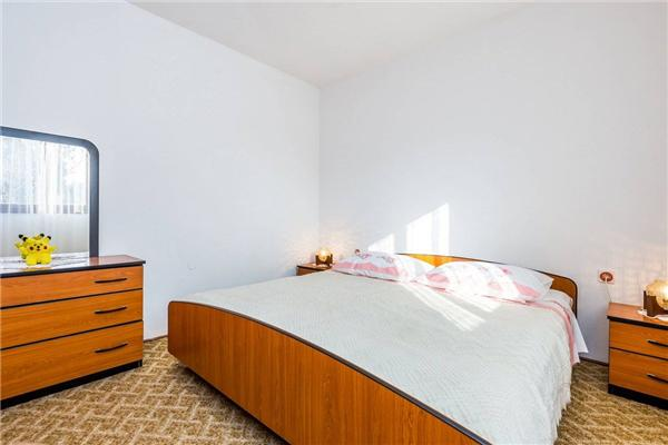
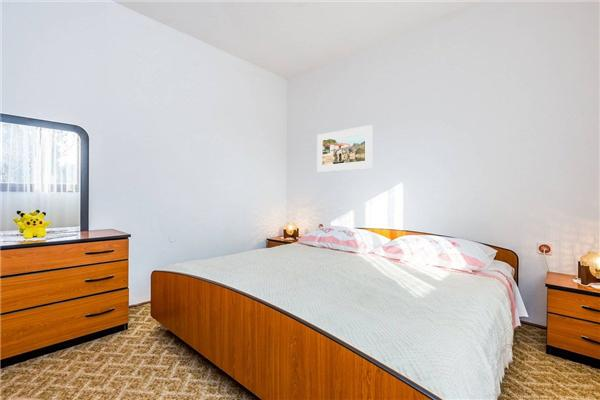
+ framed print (342, 150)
